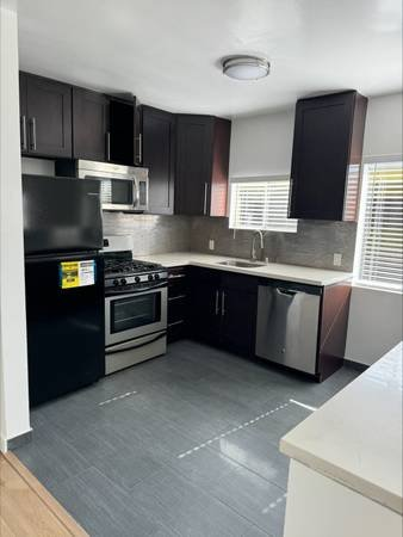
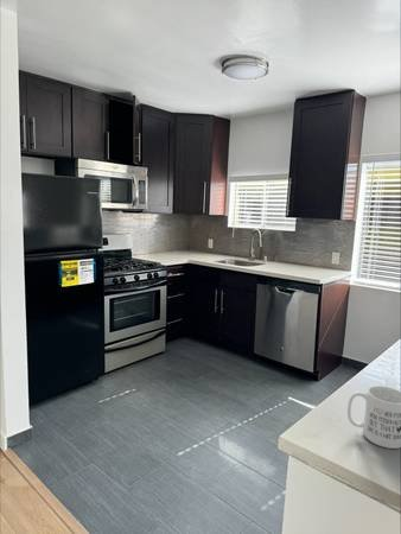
+ mug (376, 413)
